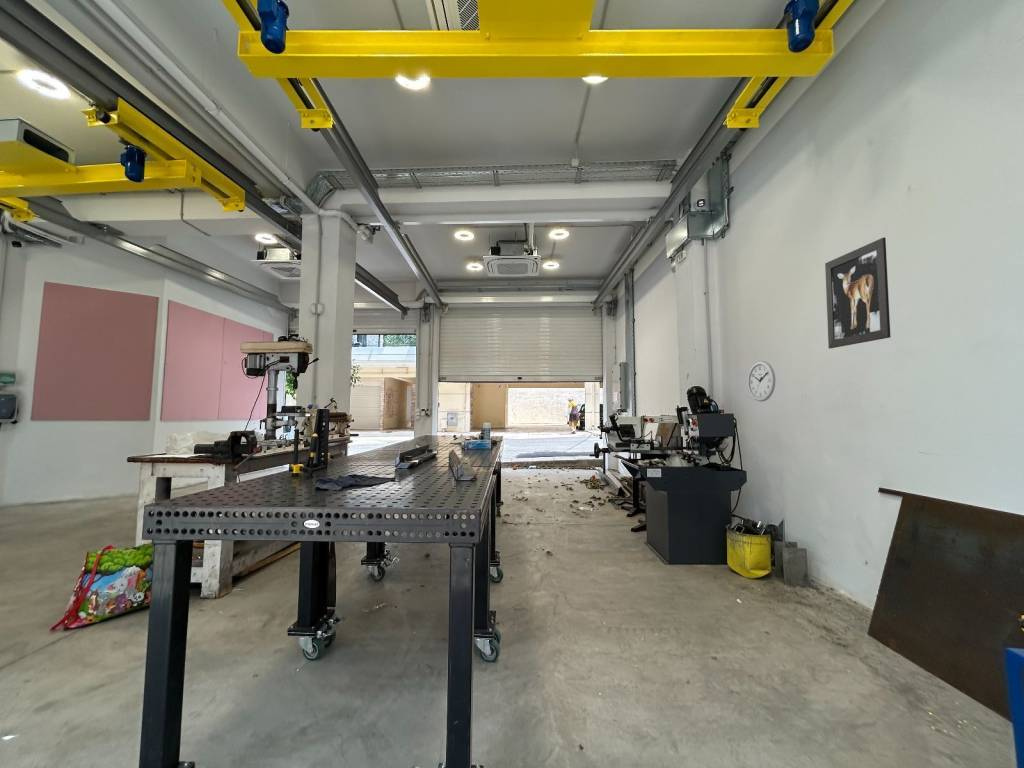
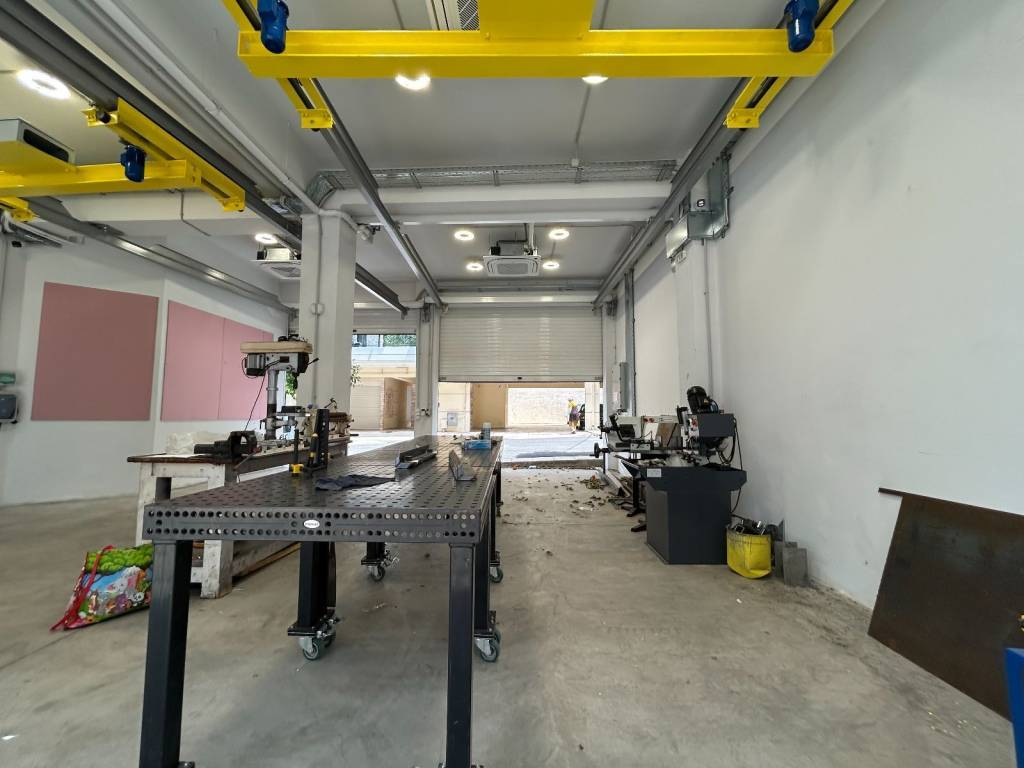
- wall art (854, 297)
- wall clock (760, 381)
